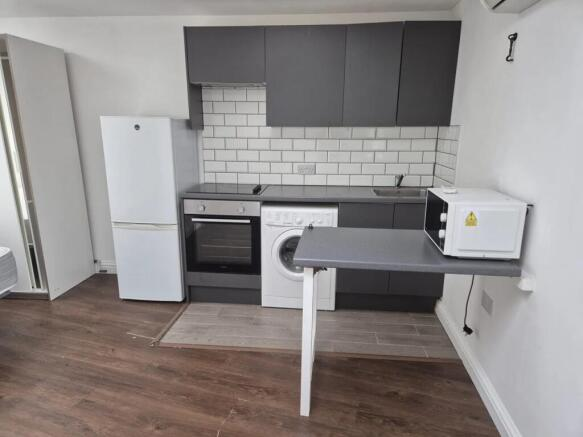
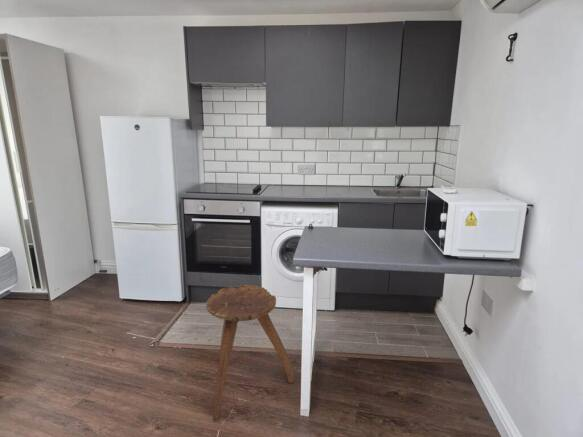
+ stool (233, 342)
